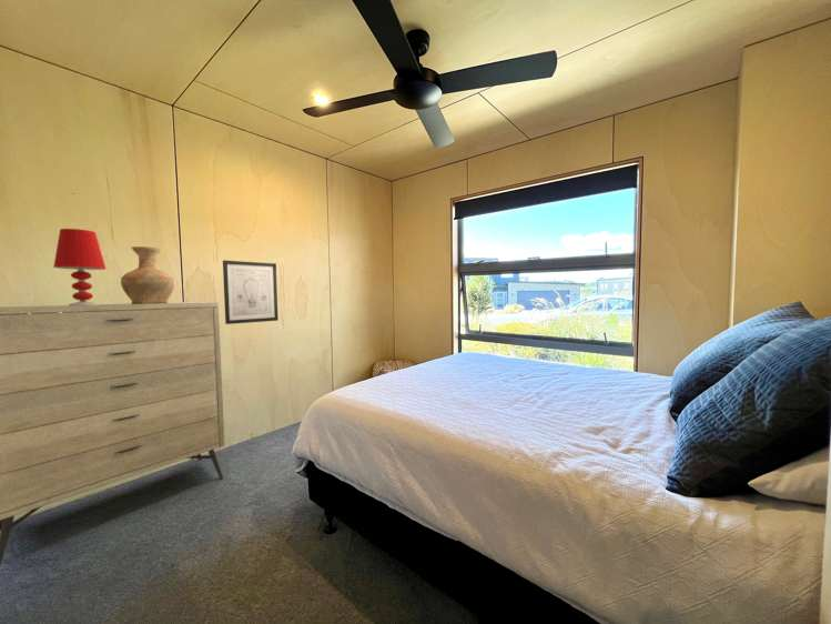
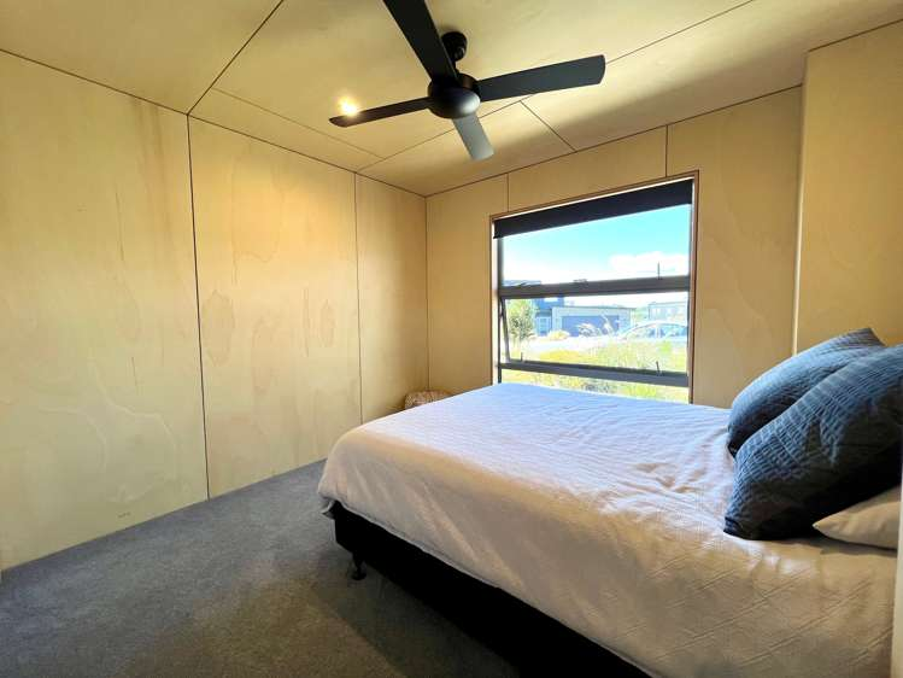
- wall art (252, 292)
- dresser (116, 404)
- vase (149, 275)
- table lamp (80, 268)
